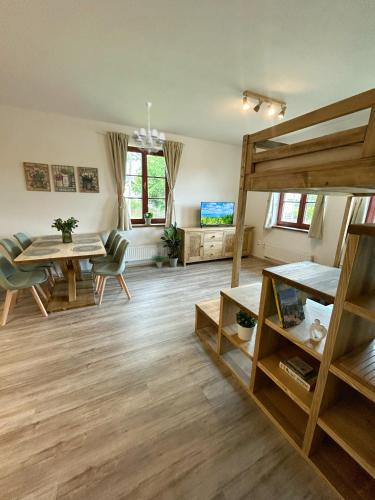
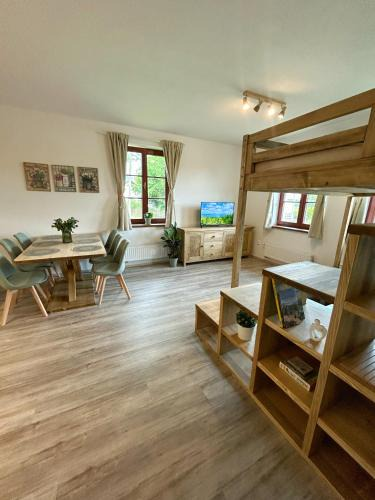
- chandelier (148, 129)
- potted plant (159, 255)
